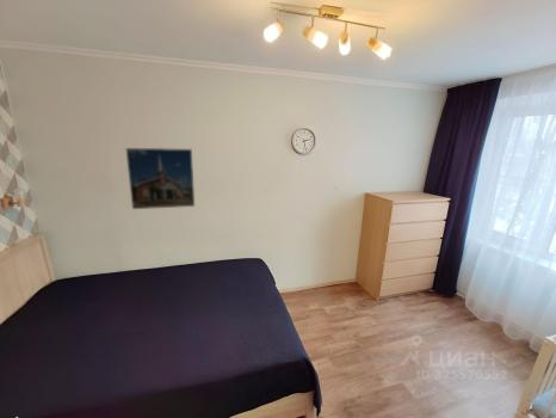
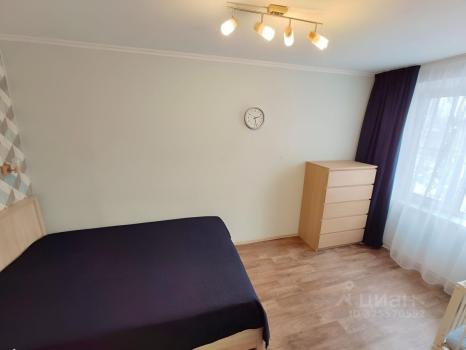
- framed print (162, 178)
